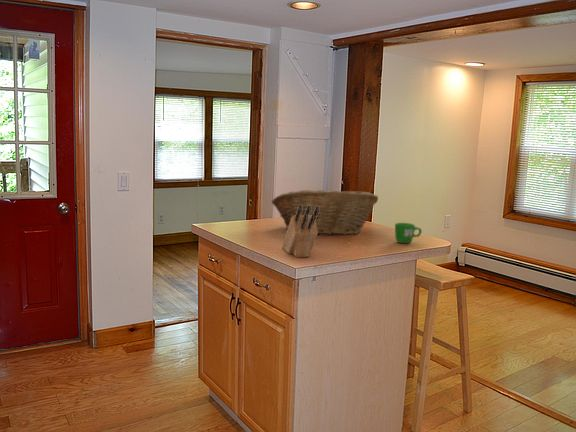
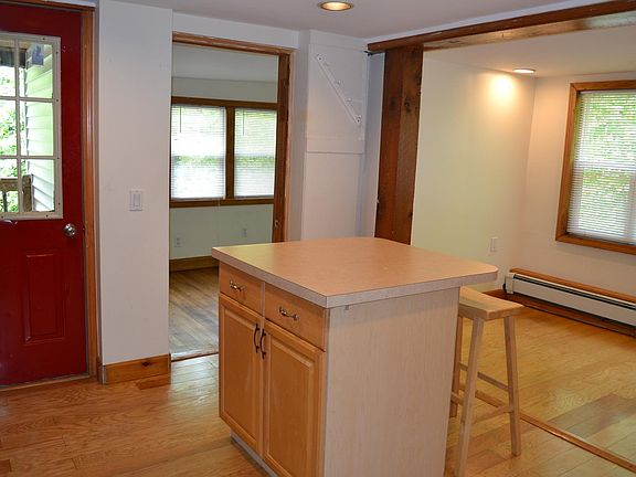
- knife block (300, 227)
- fruit basket (324, 209)
- mug (408, 233)
